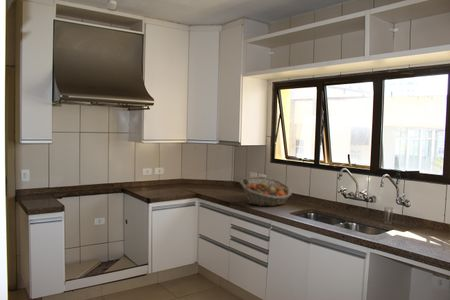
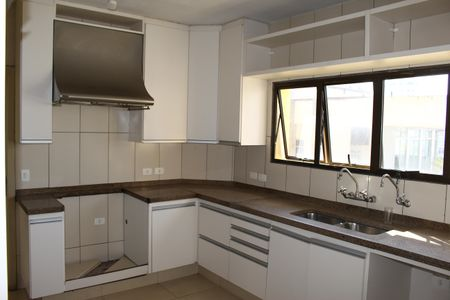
- fruit basket (265, 190)
